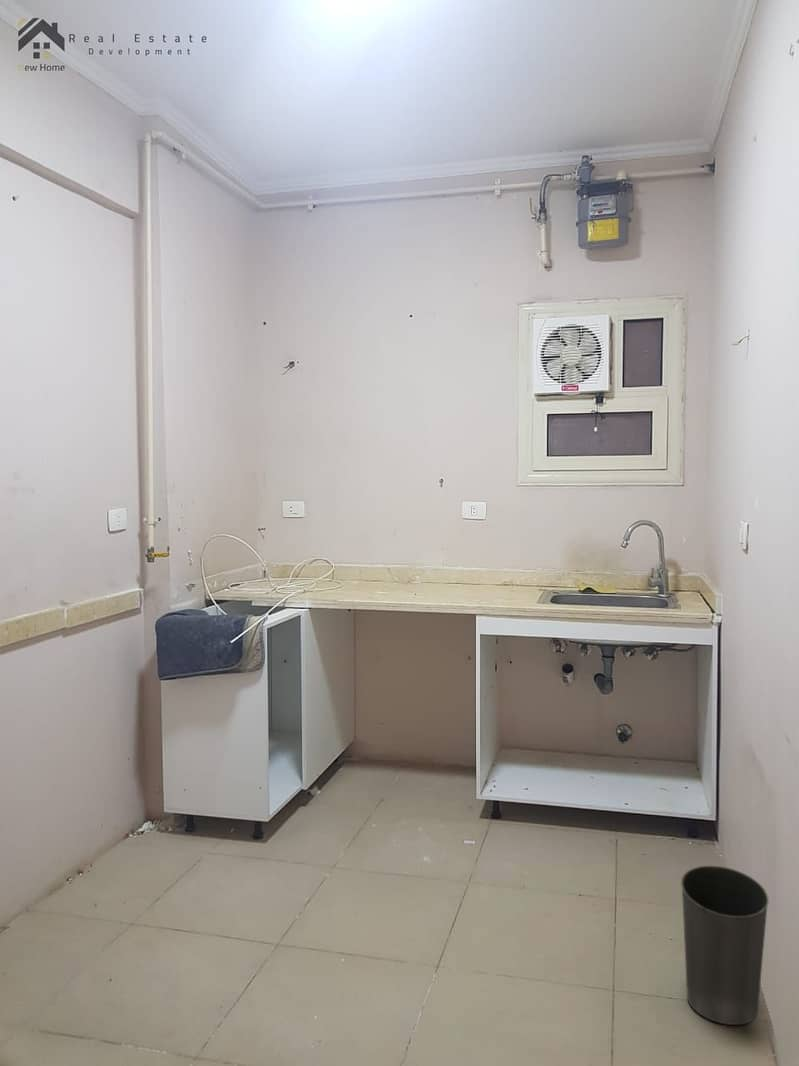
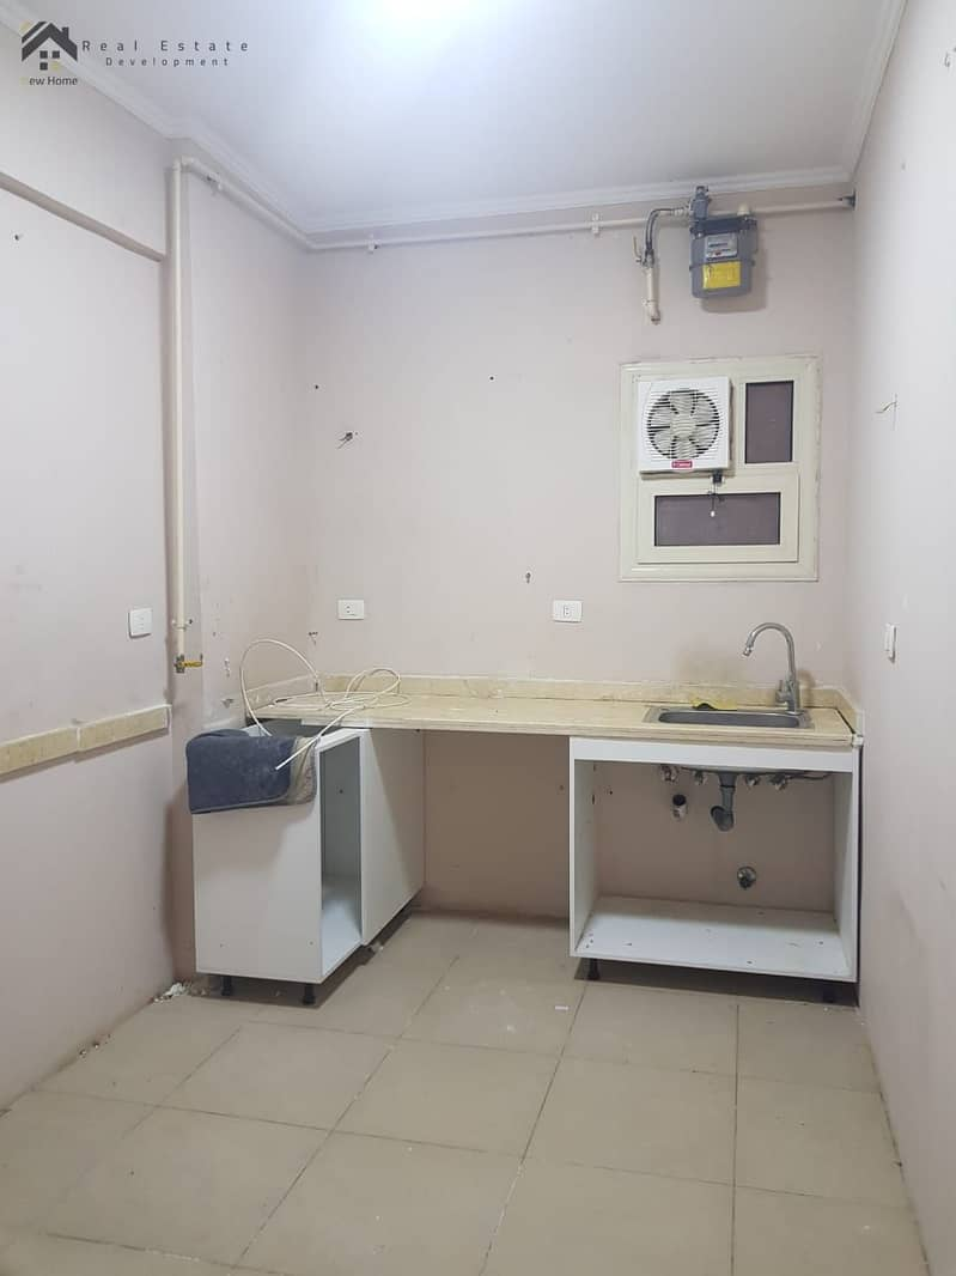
- waste basket (722, 946)
